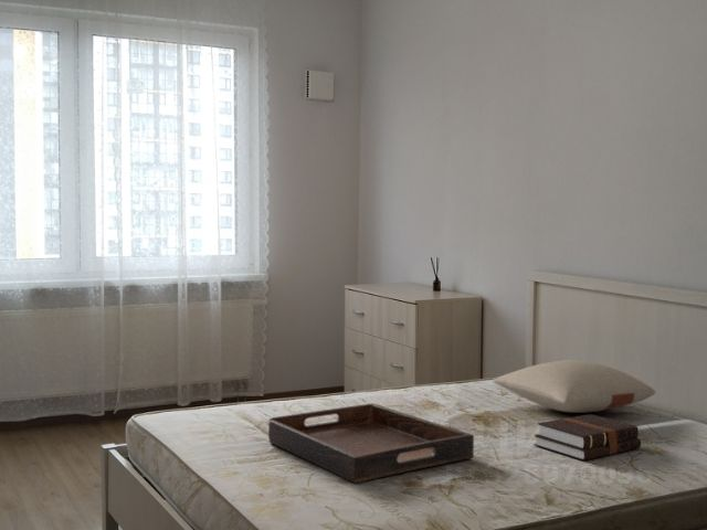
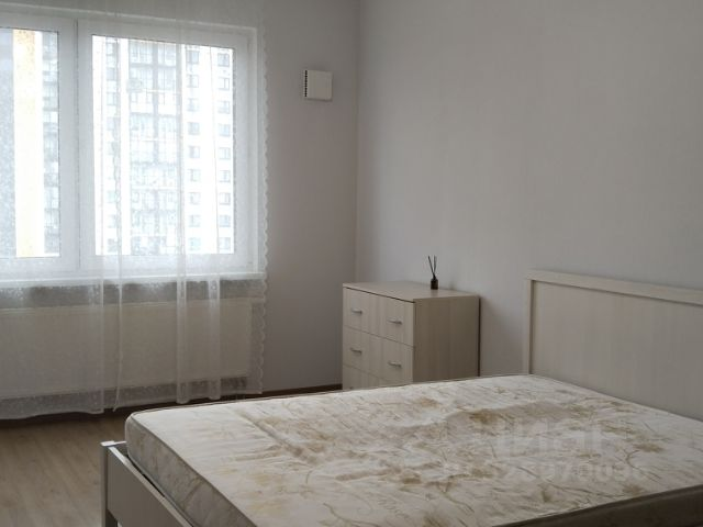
- pillow (570, 385)
- hardback book (587, 435)
- serving tray (365, 437)
